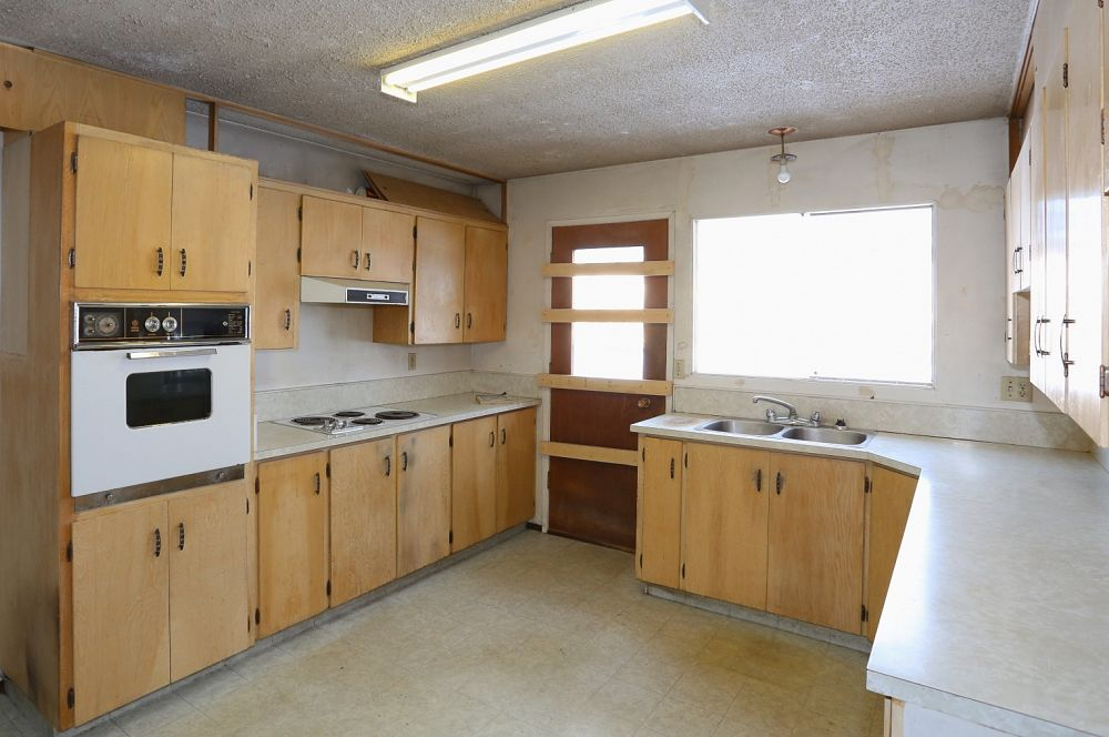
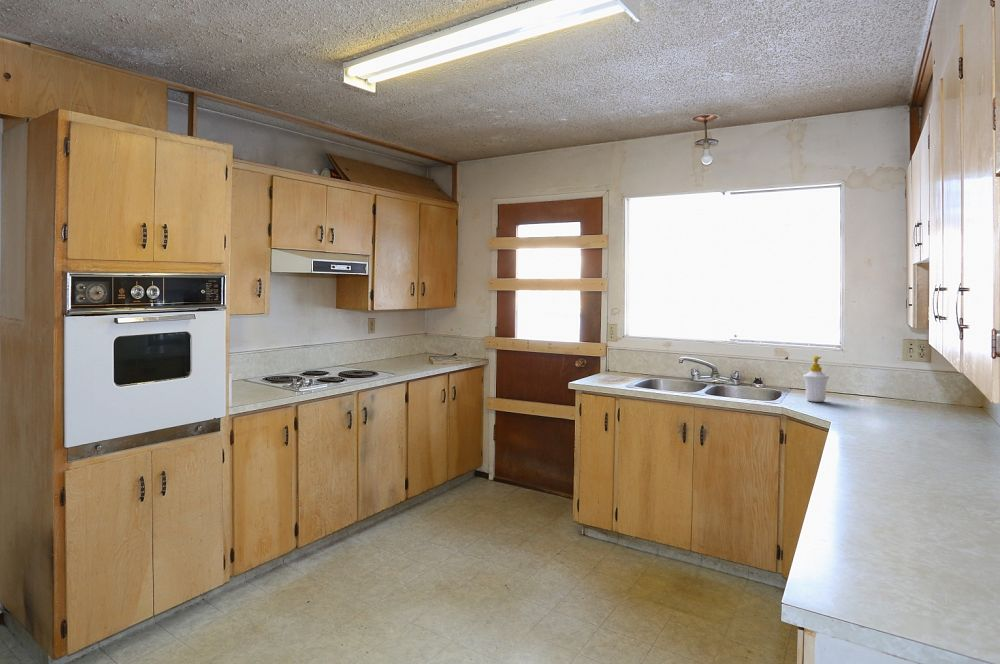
+ soap bottle (815, 378)
